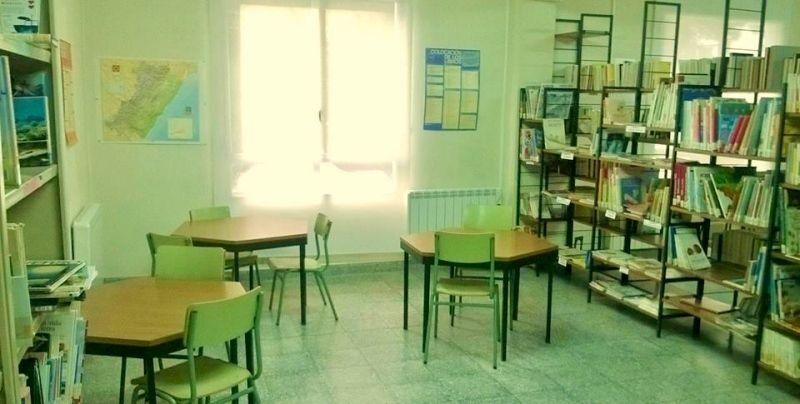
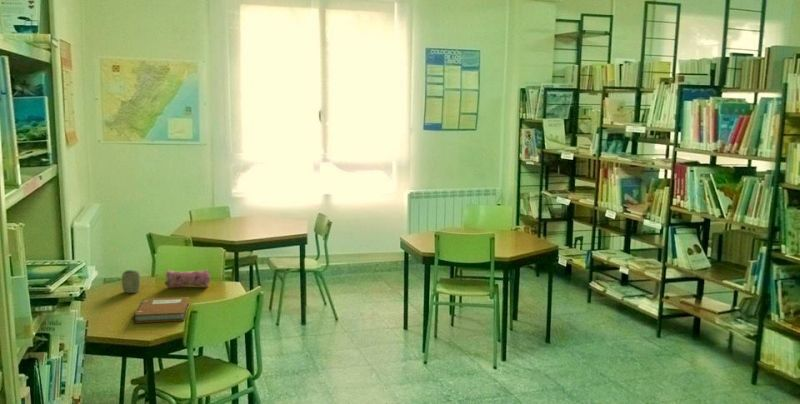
+ cup (131, 281)
+ notebook (162, 309)
+ pencil case (188, 278)
